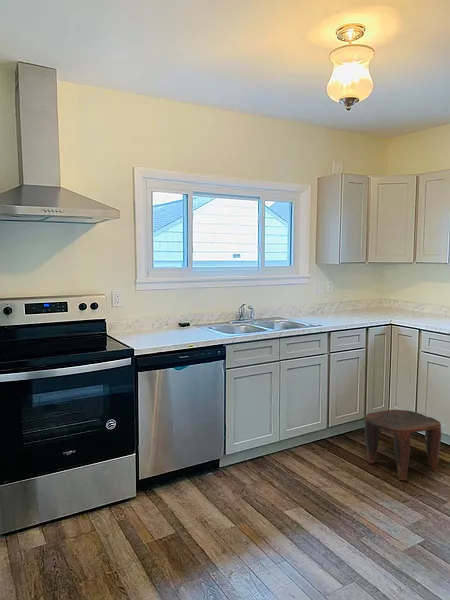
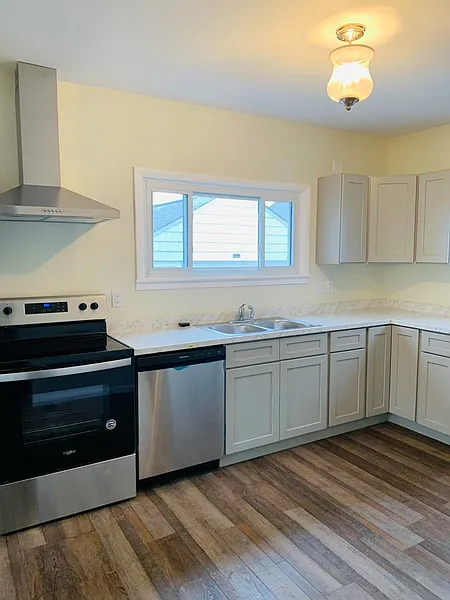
- stool (401, 442)
